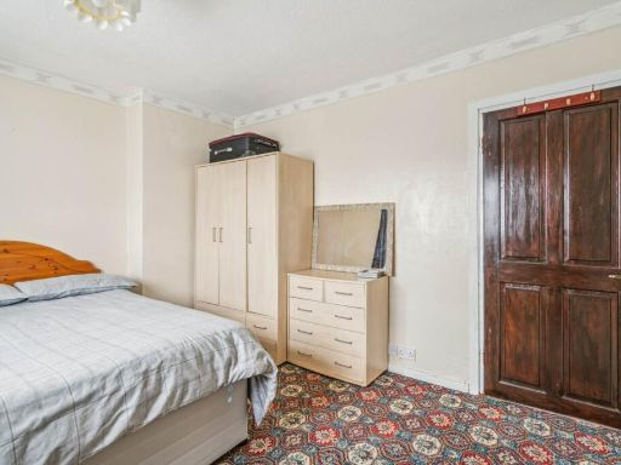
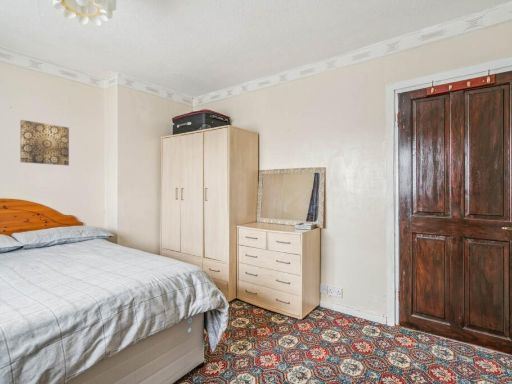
+ wall art (45, 144)
